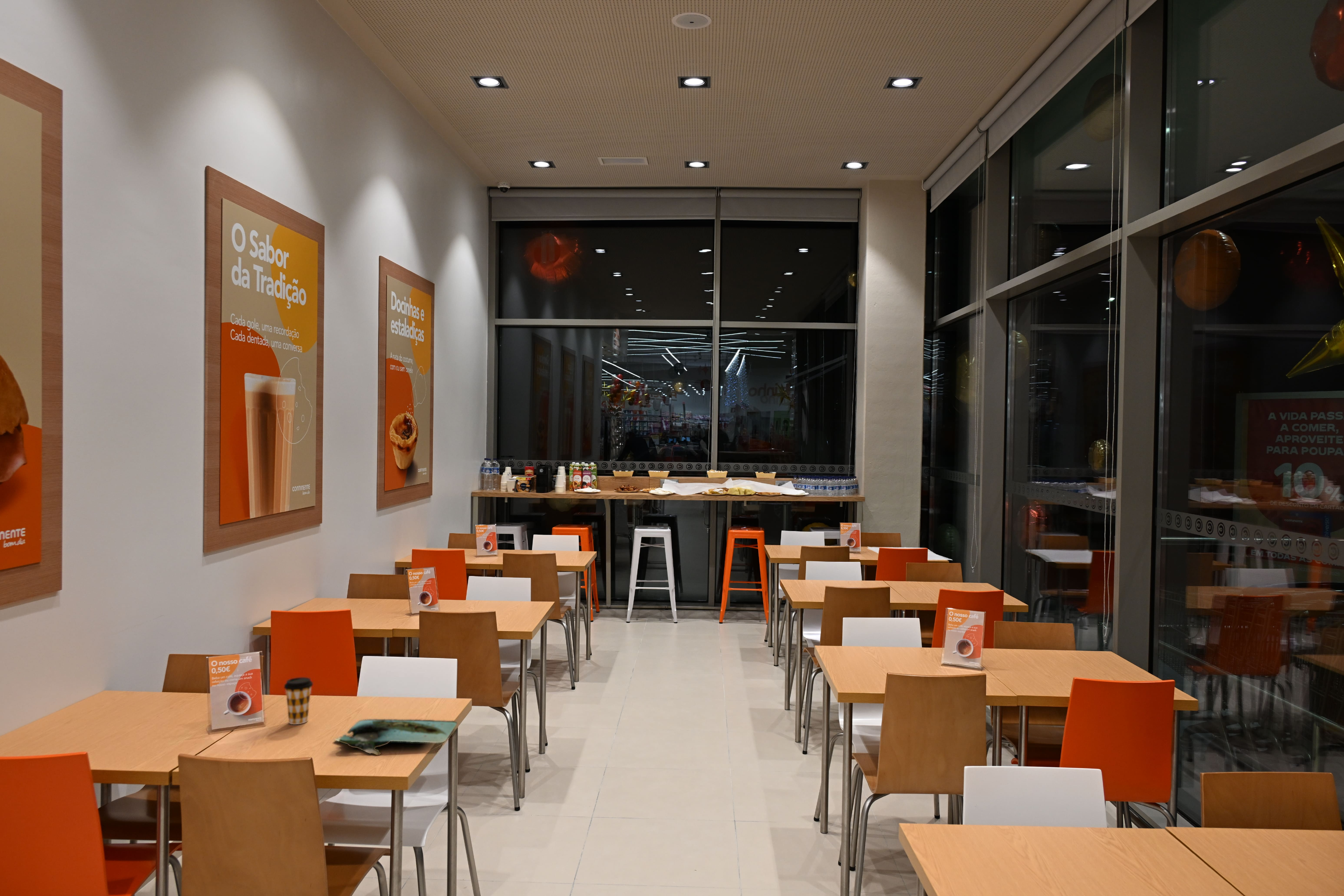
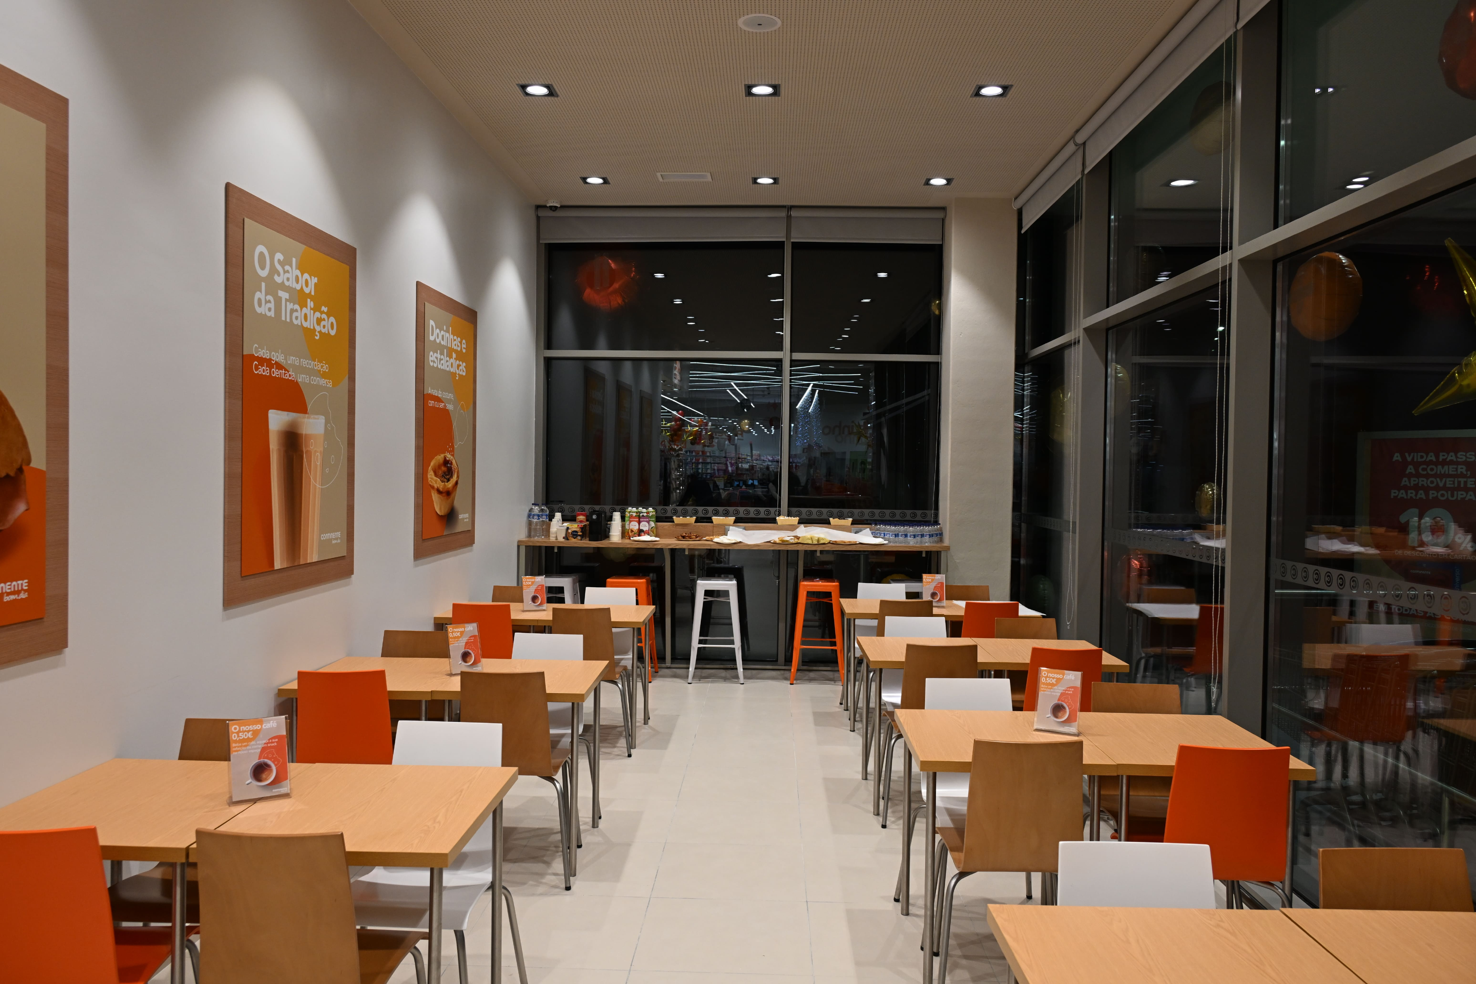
- platter (393, 734)
- coffee cup (298, 701)
